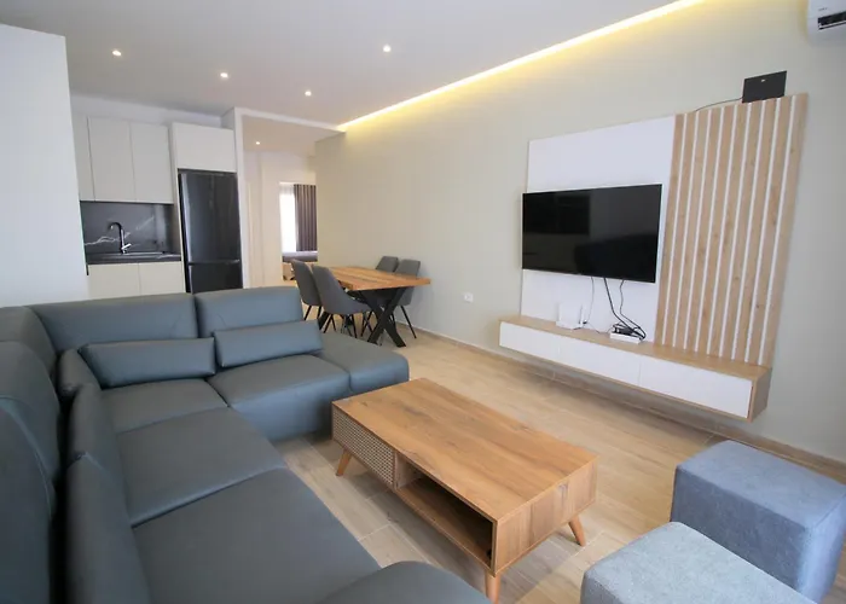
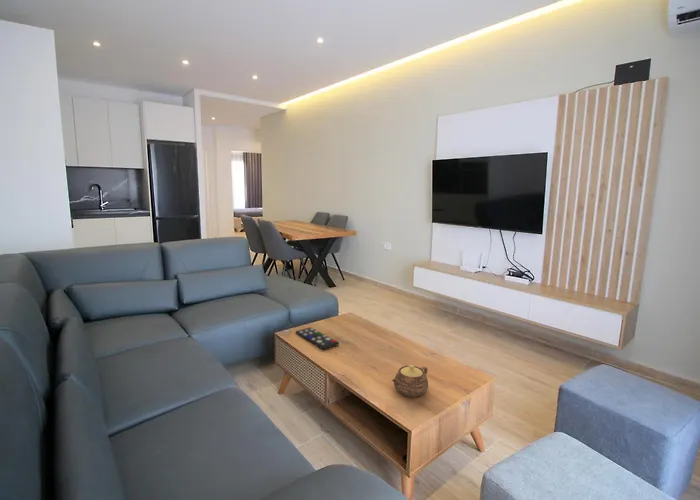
+ teapot (410, 379)
+ remote control (316, 337)
